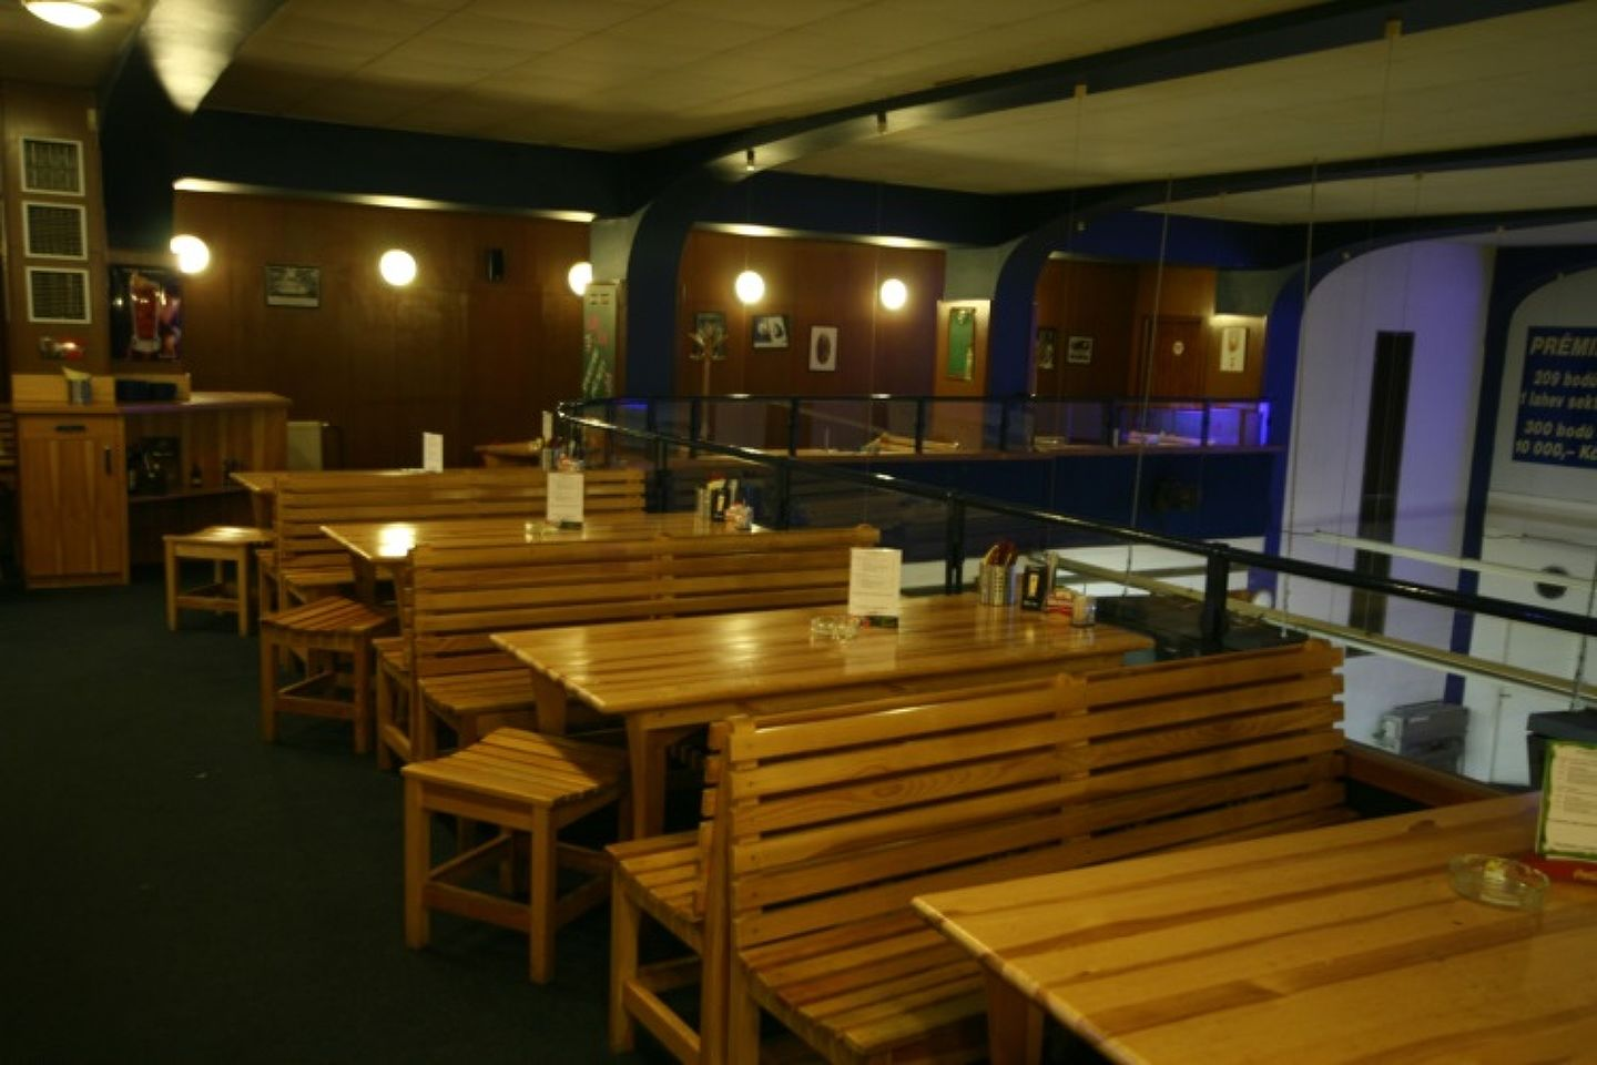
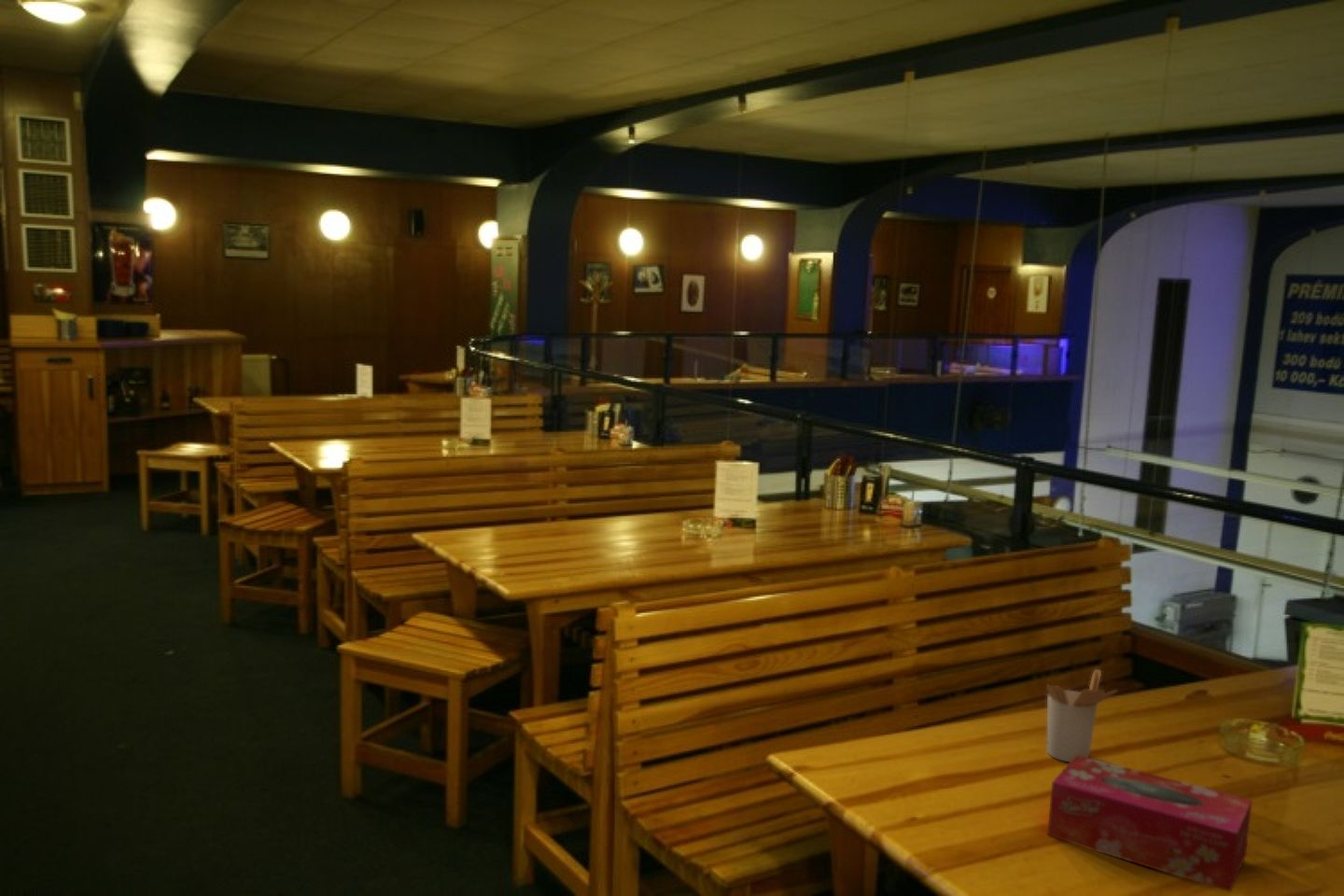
+ utensil holder (1079, 717)
+ tissue box (1148, 818)
